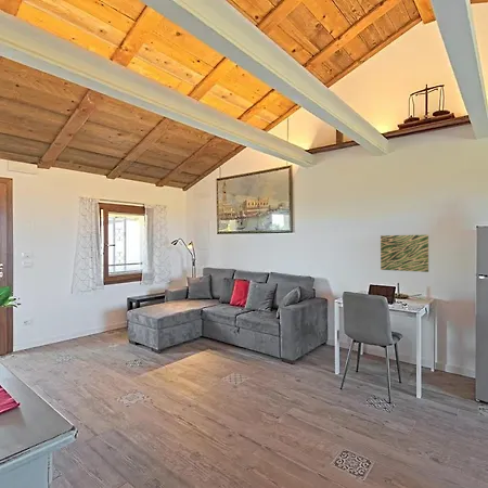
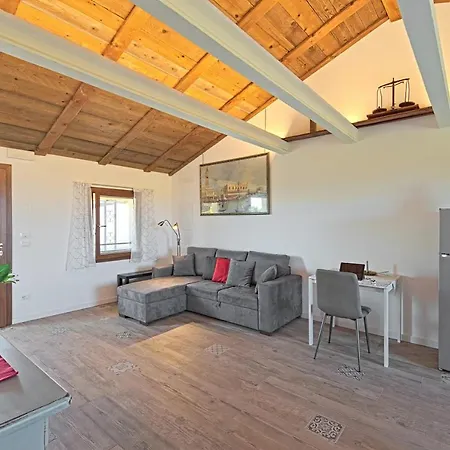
- wall art (403, 253)
